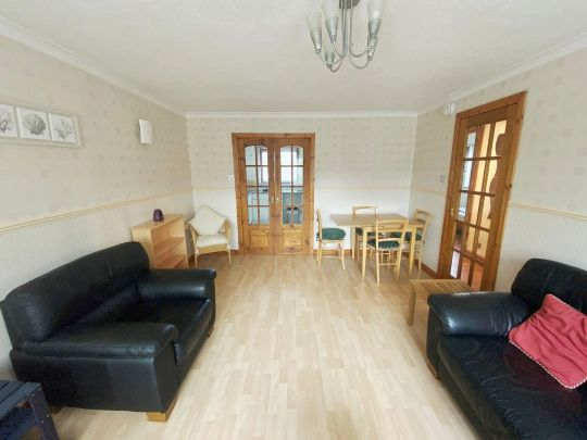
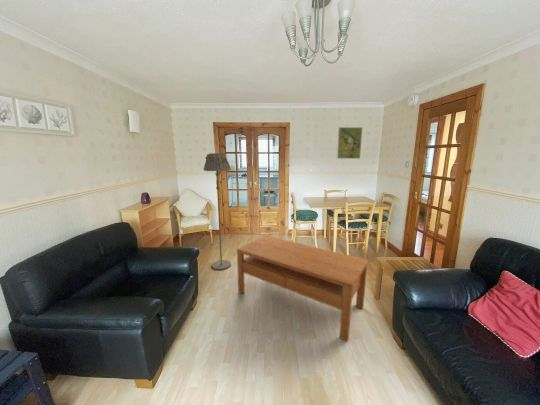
+ floor lamp (219, 212)
+ coffee table (298, 277)
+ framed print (349, 143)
